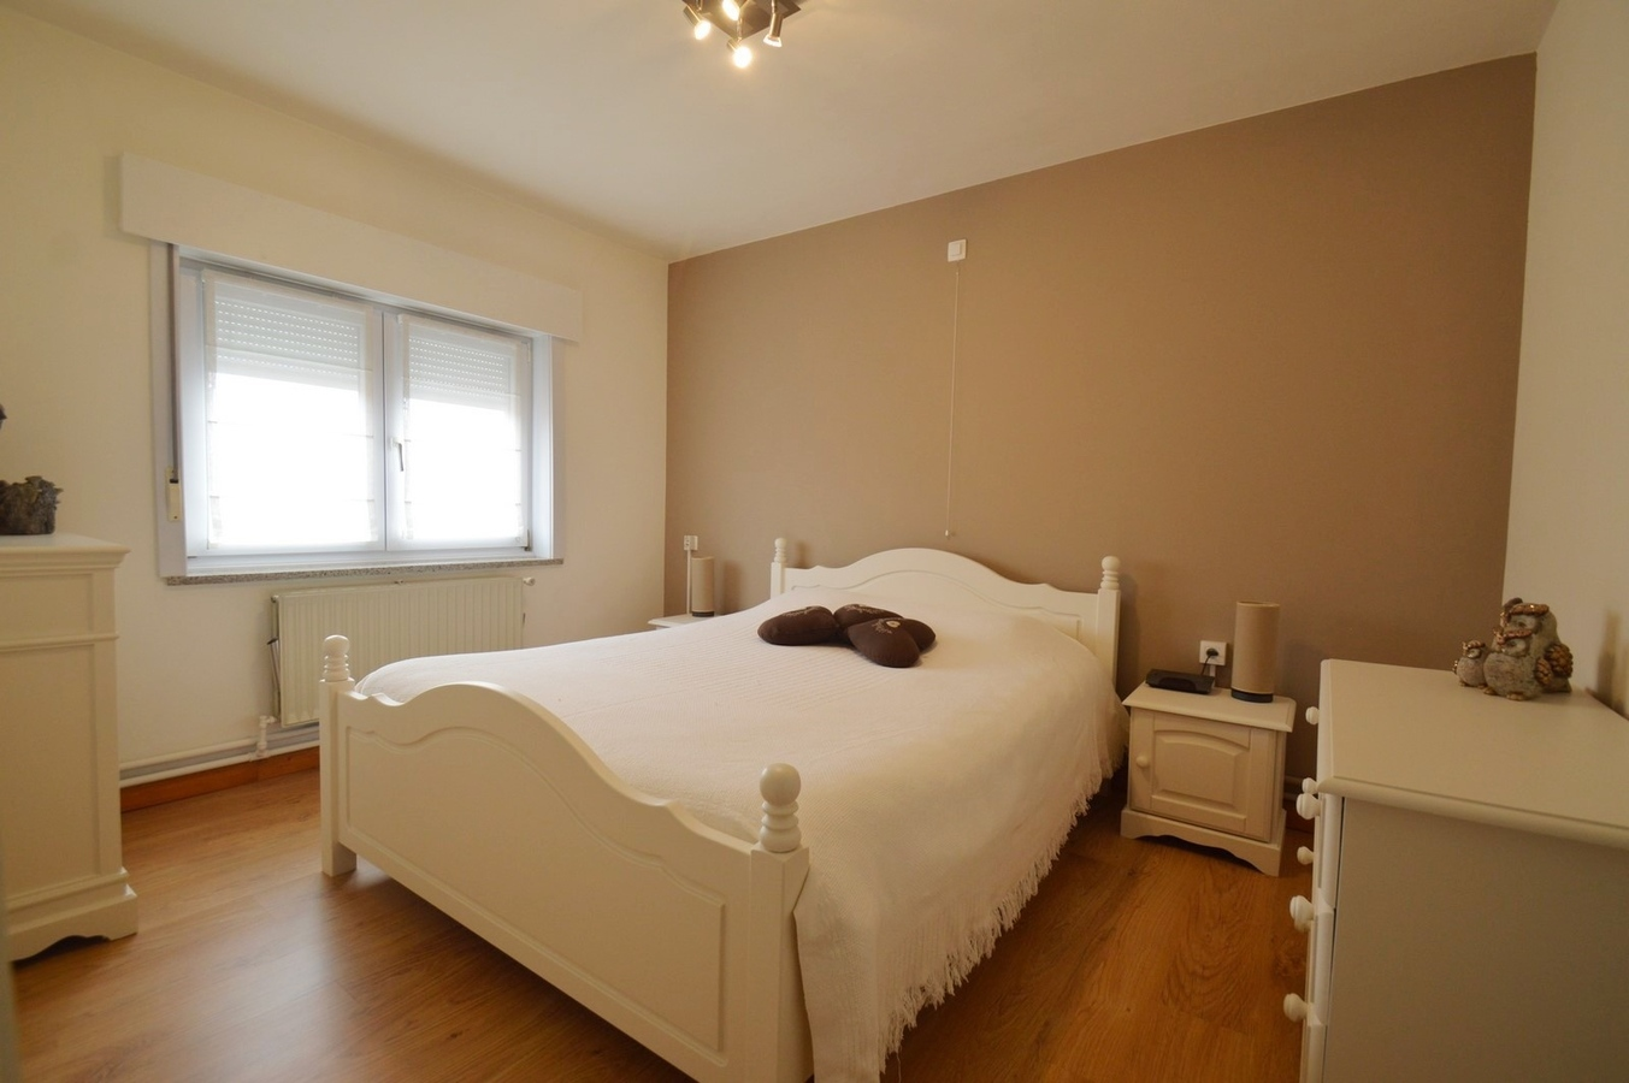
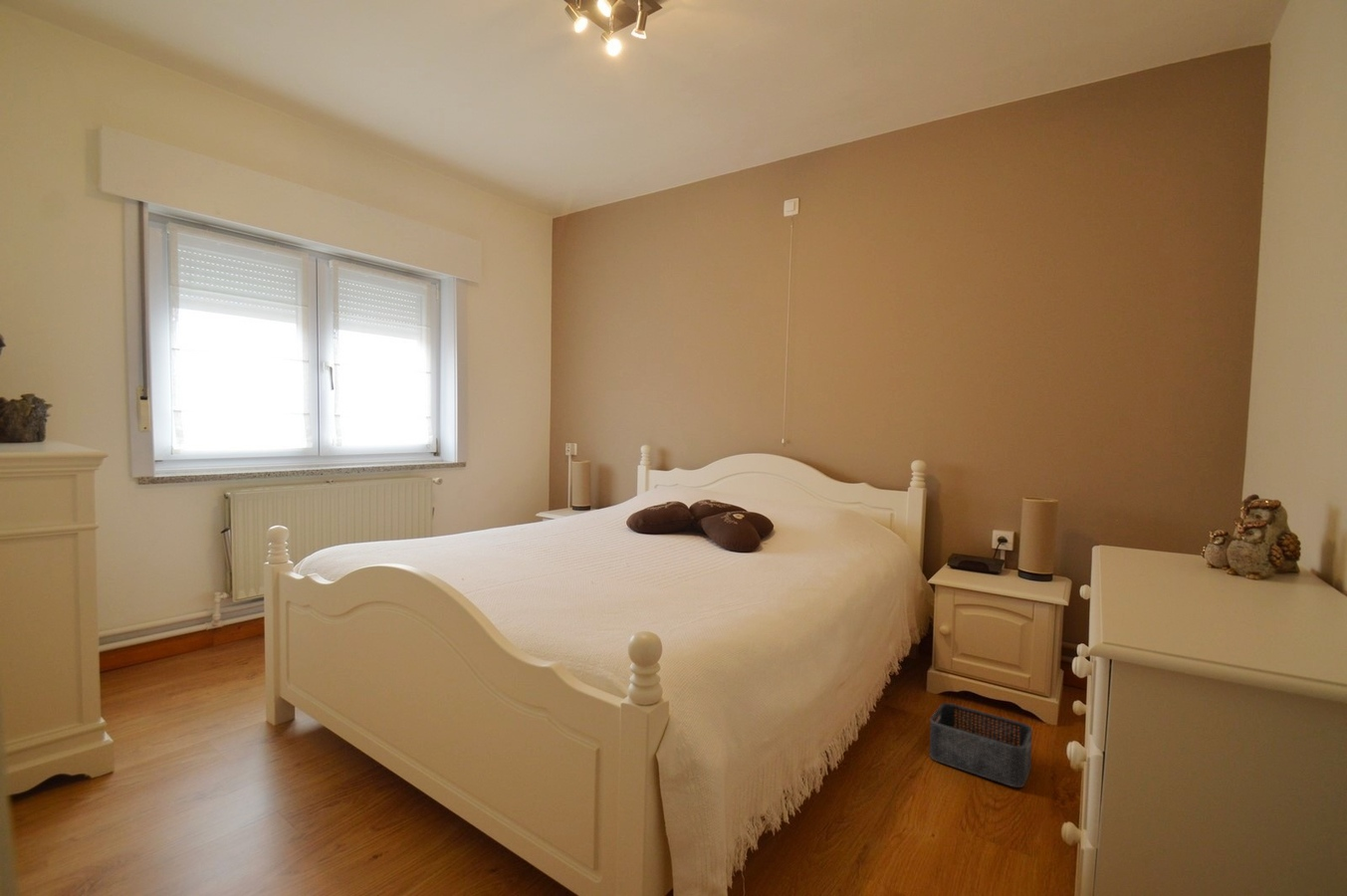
+ storage bin (980, 742)
